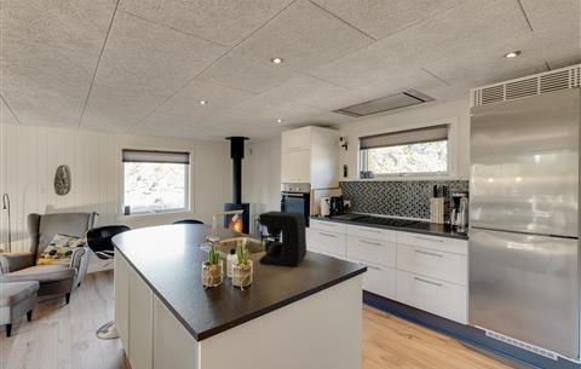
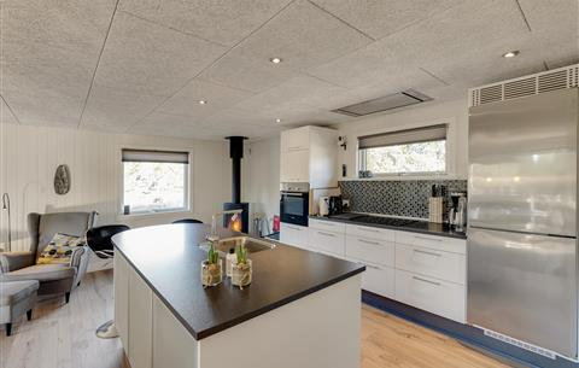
- coffee maker (282, 236)
